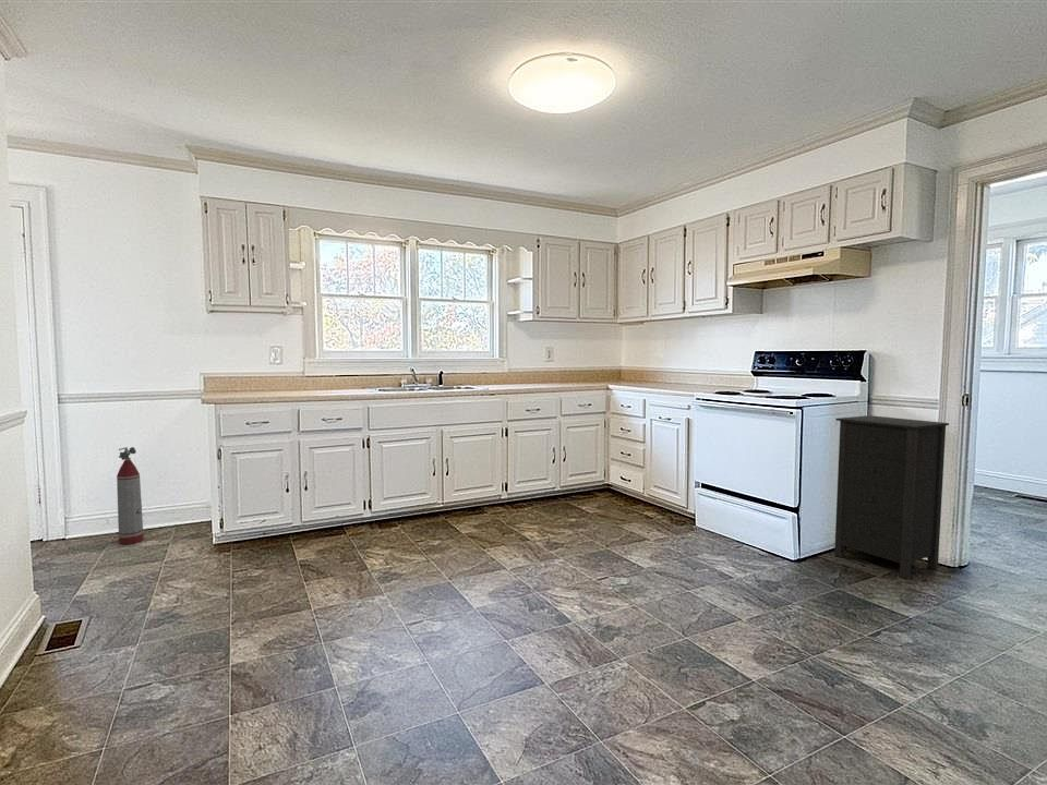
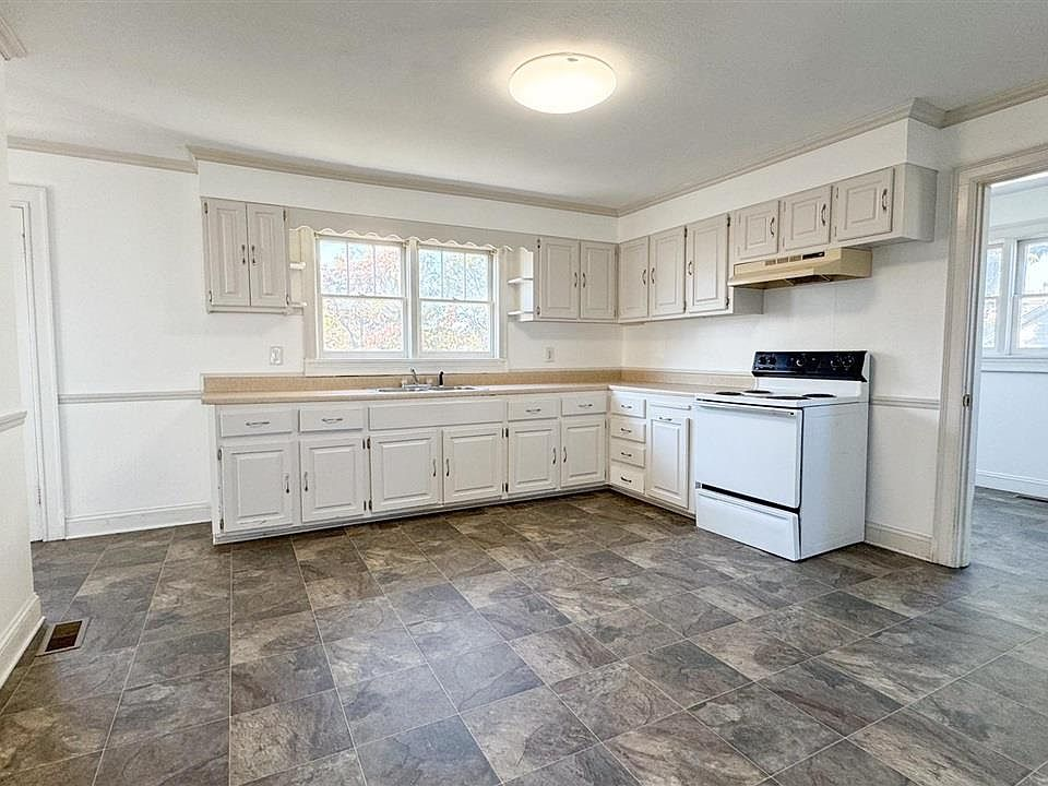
- cabinet (887, 492)
- fire extinguisher (129, 494)
